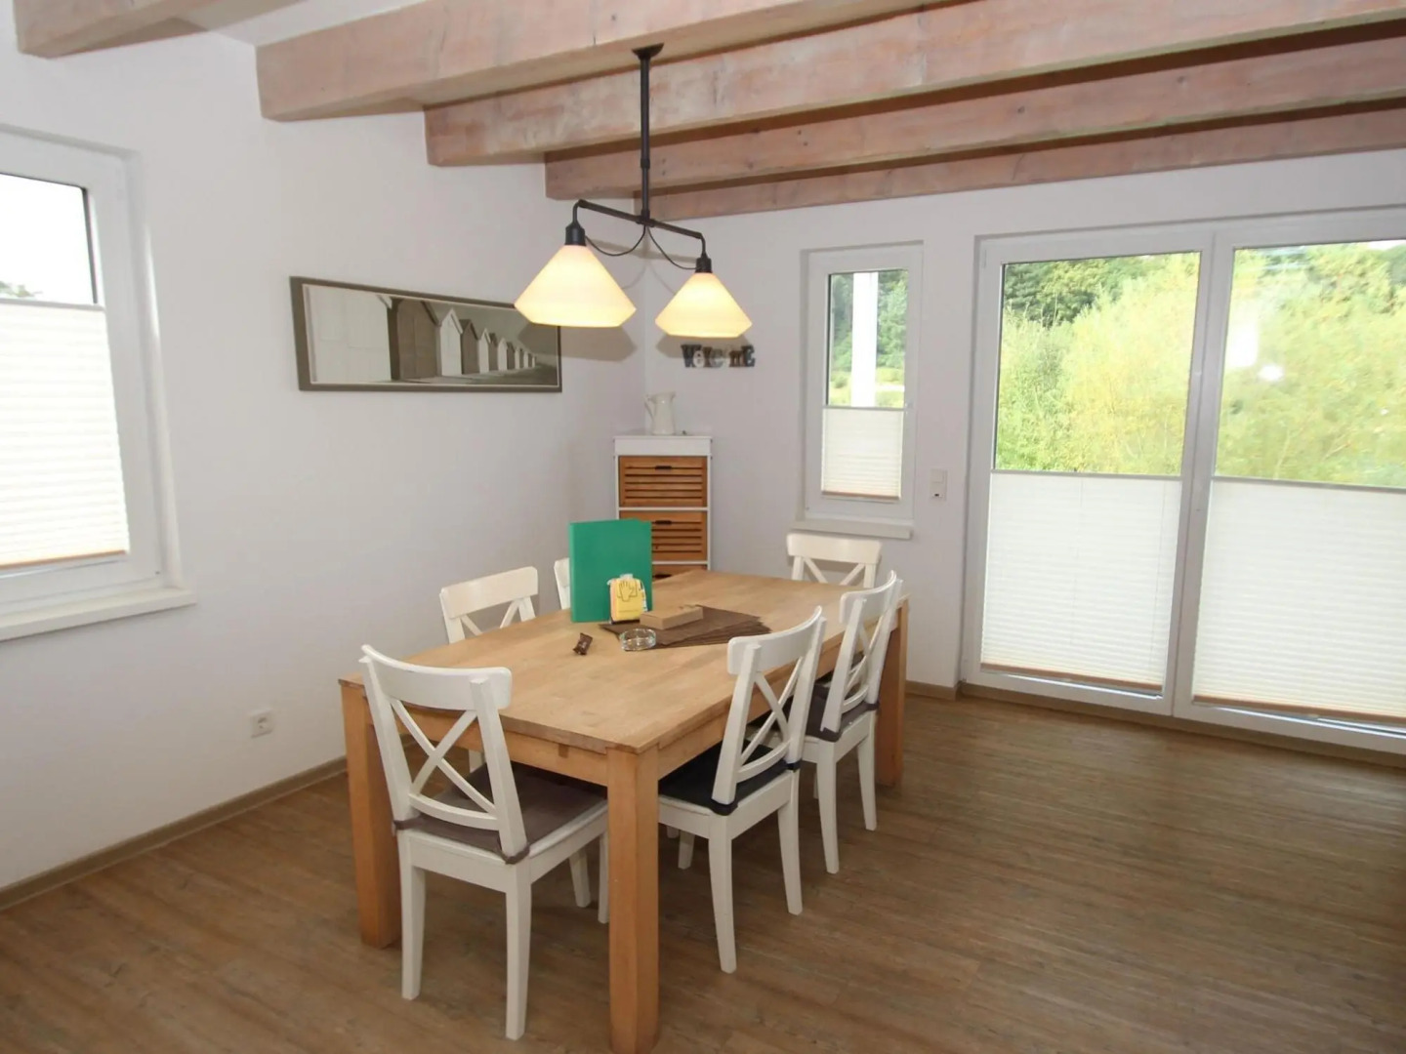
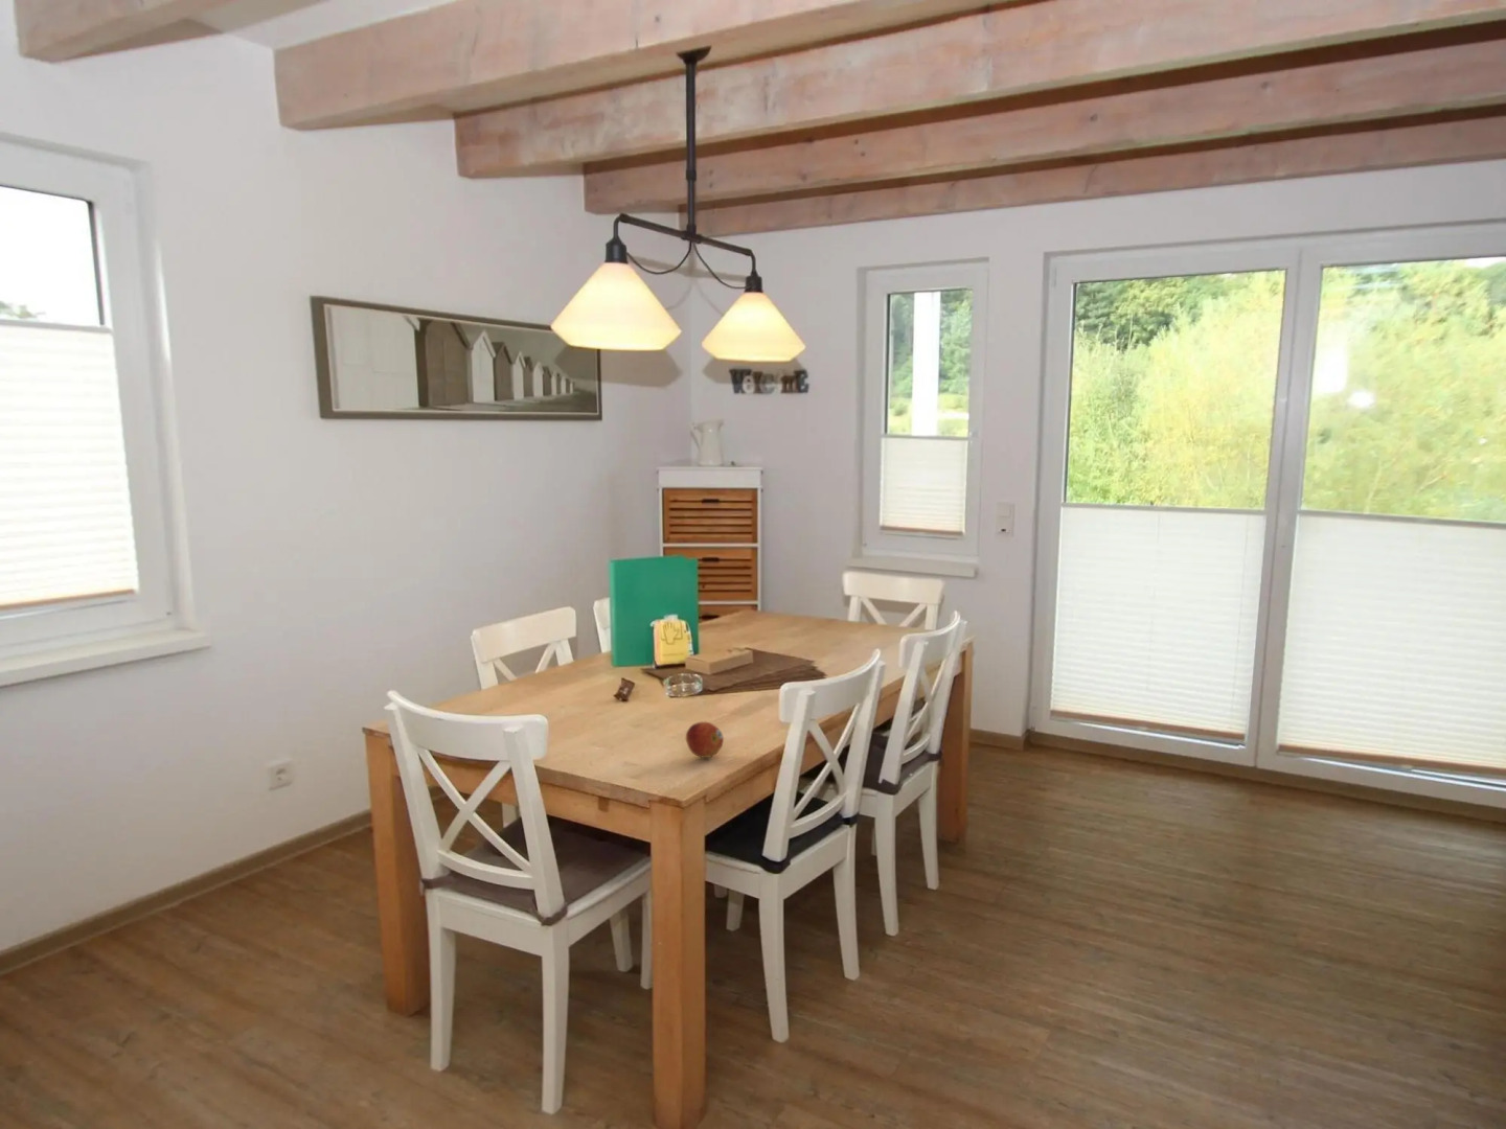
+ fruit (704, 740)
